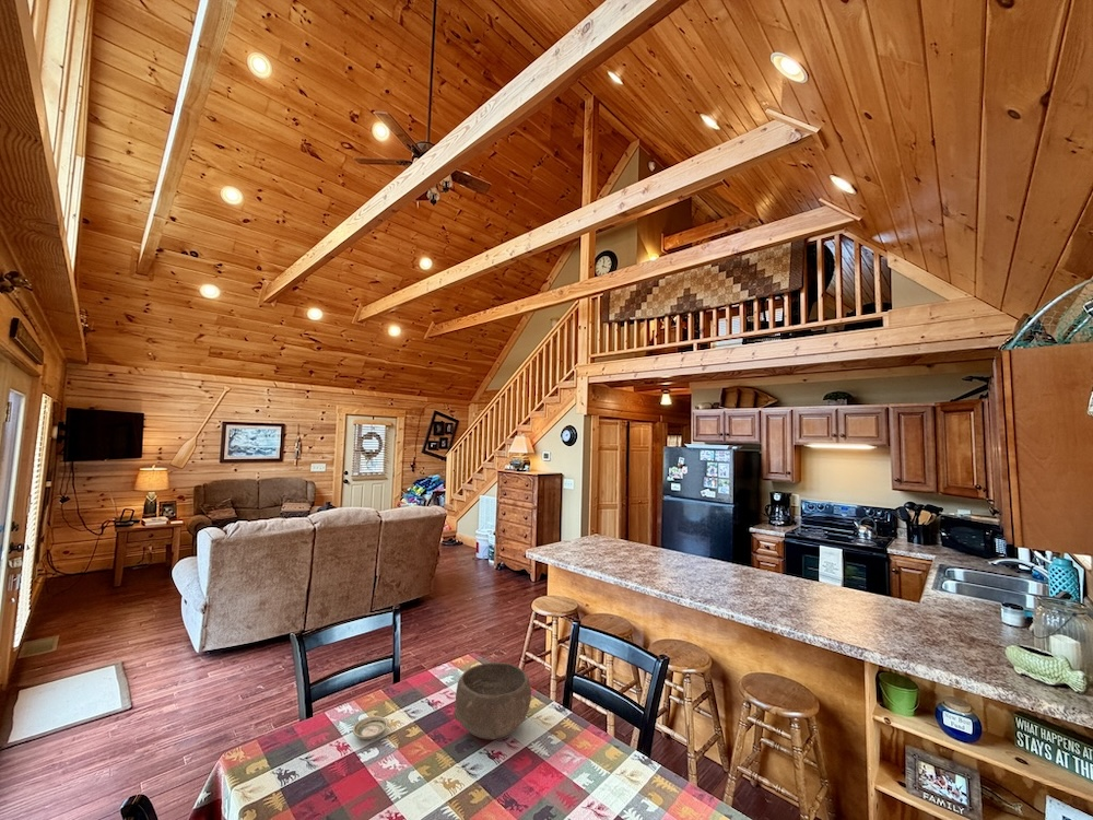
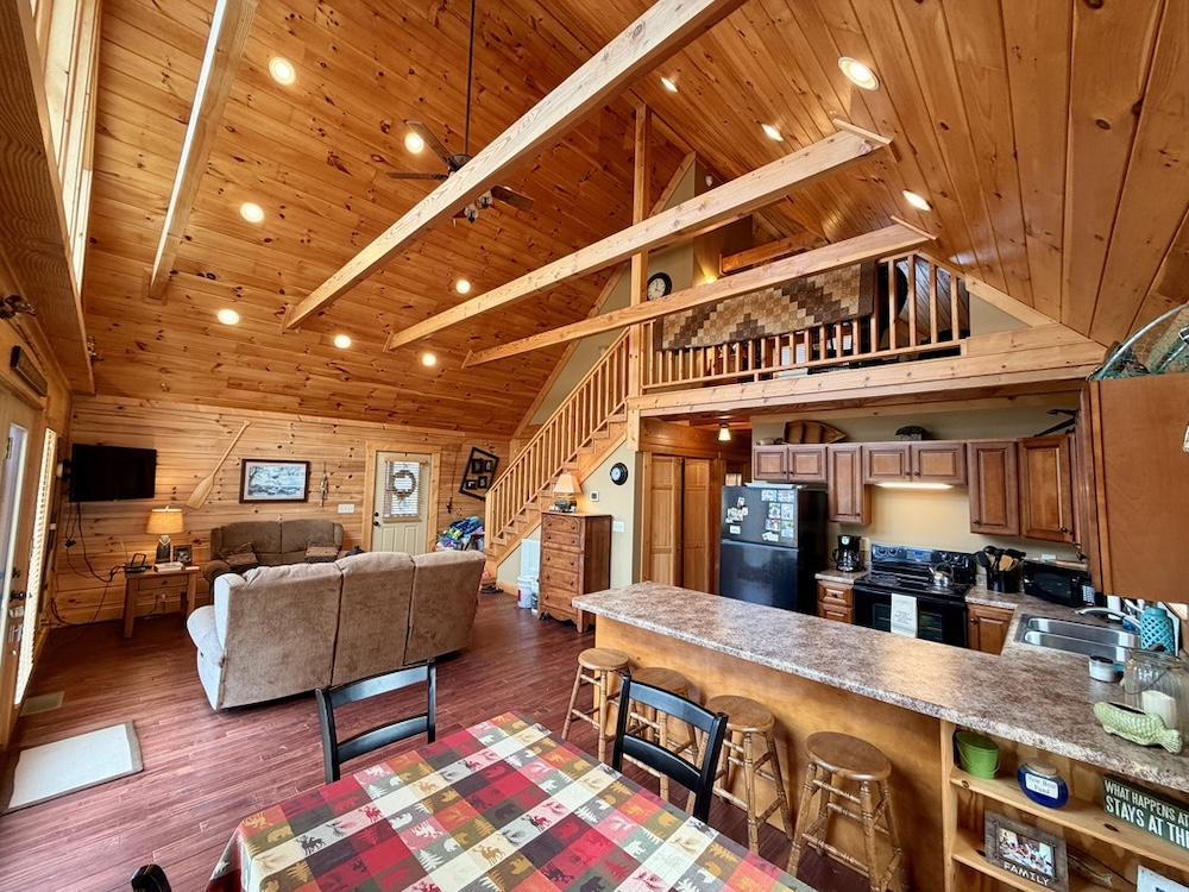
- bowl (493, 702)
- saucer (369, 729)
